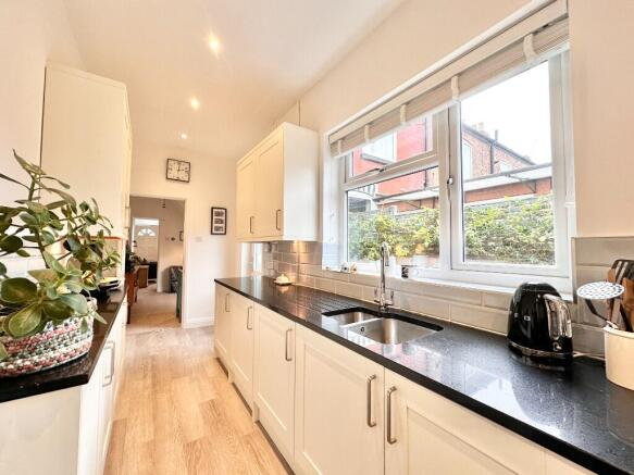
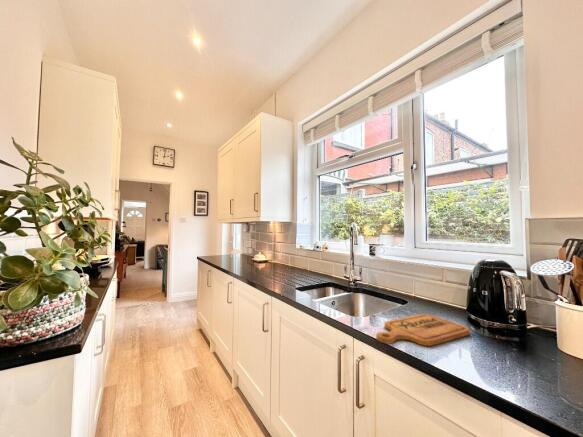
+ cutting board (416, 330)
